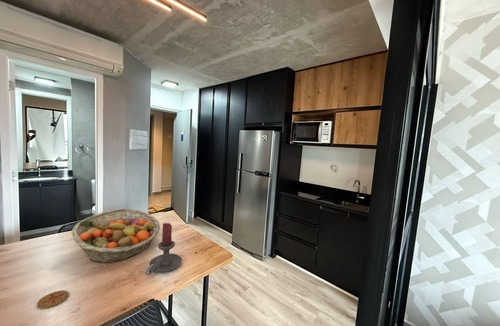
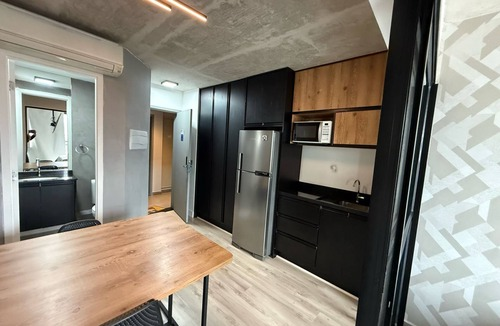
- candle holder (163, 246)
- coaster (53, 299)
- fruit basket (120, 233)
